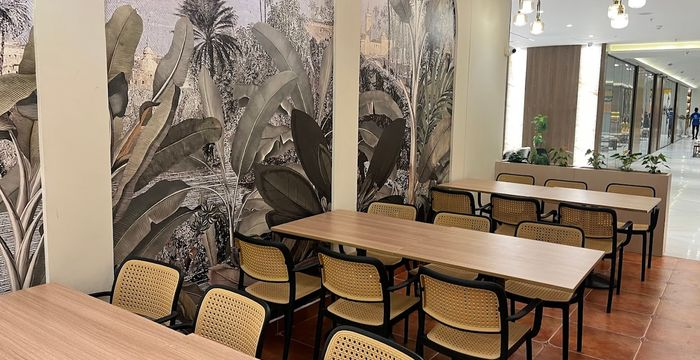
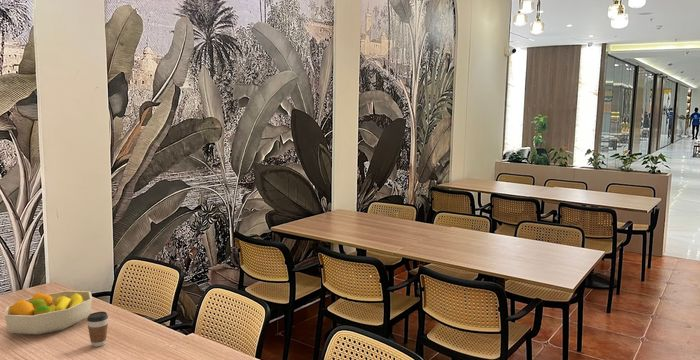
+ coffee cup (97, 329)
+ fruit bowl (50, 308)
